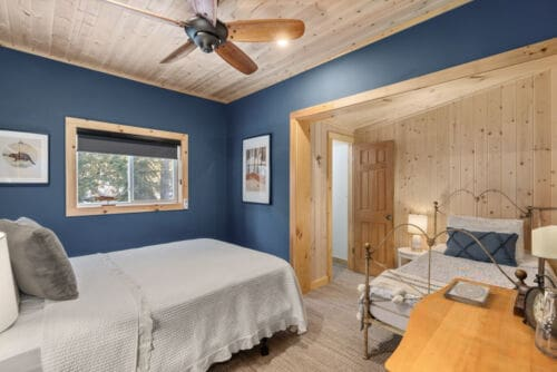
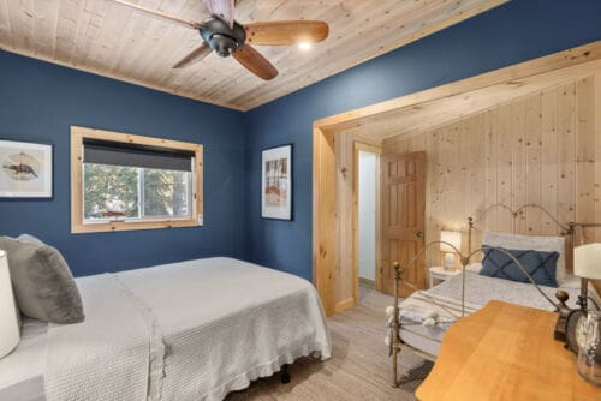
- book (467, 292)
